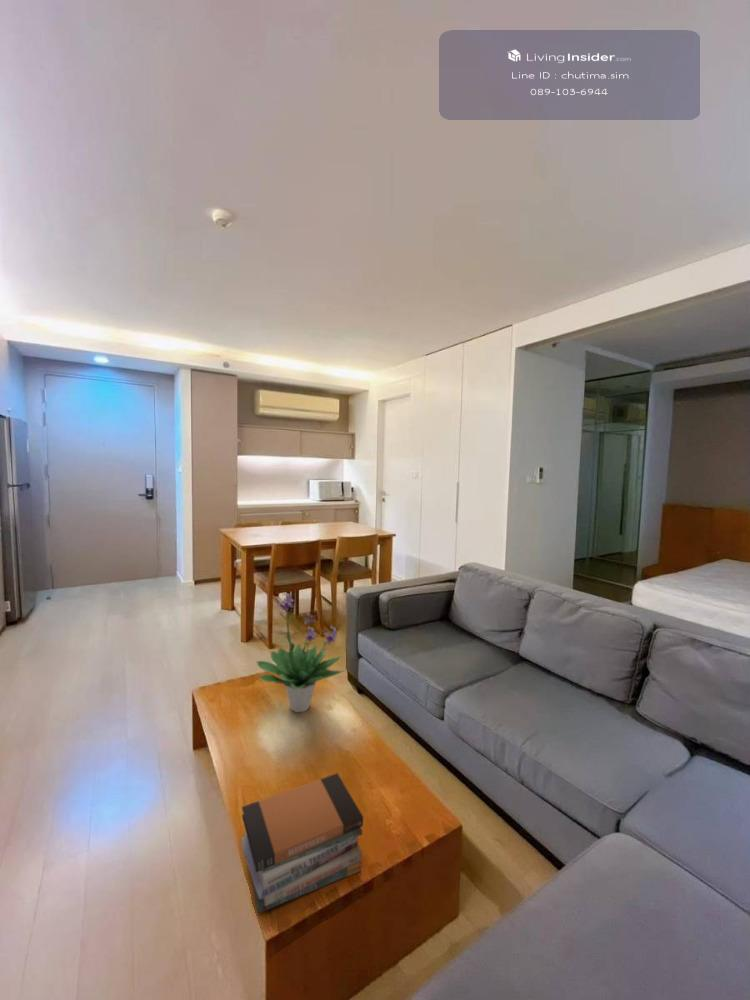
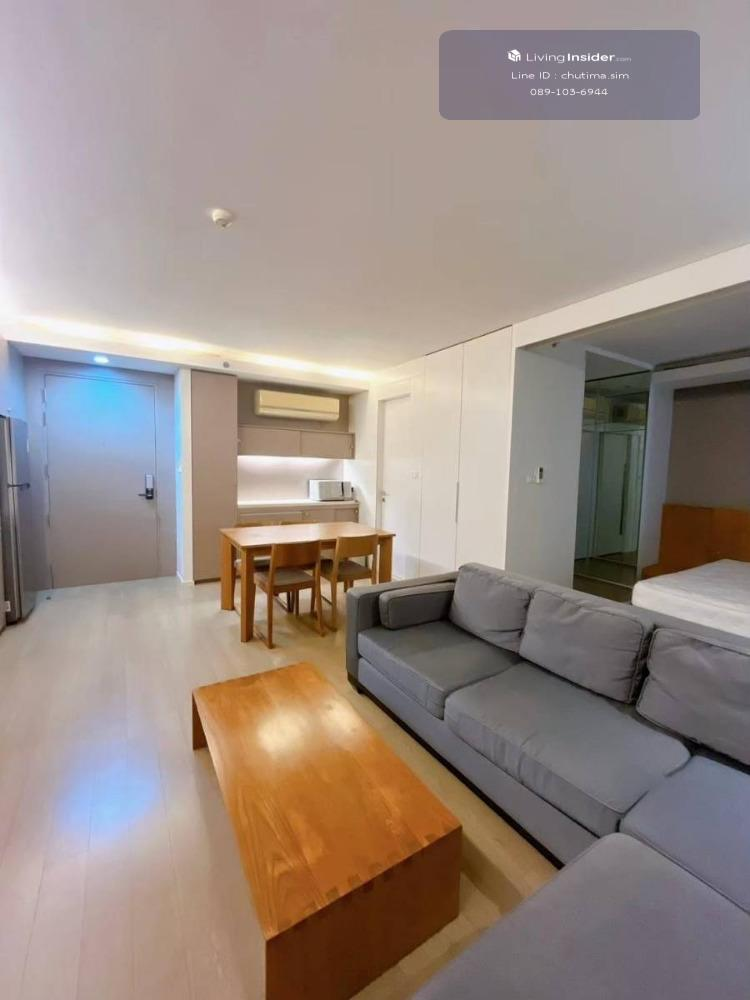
- potted plant (300, 651)
- book stack (301, 838)
